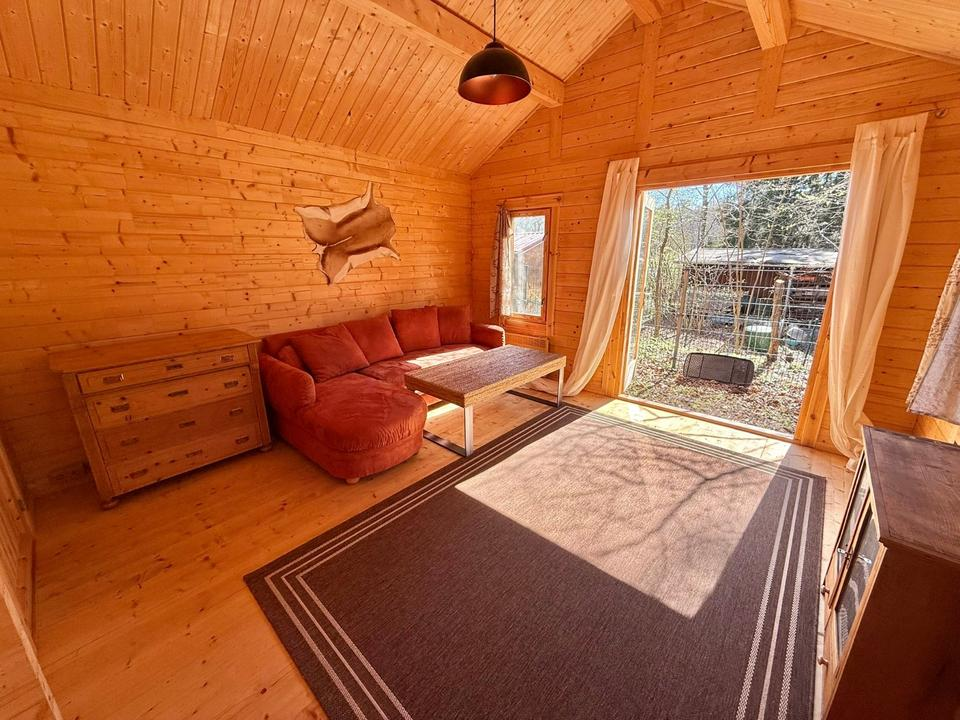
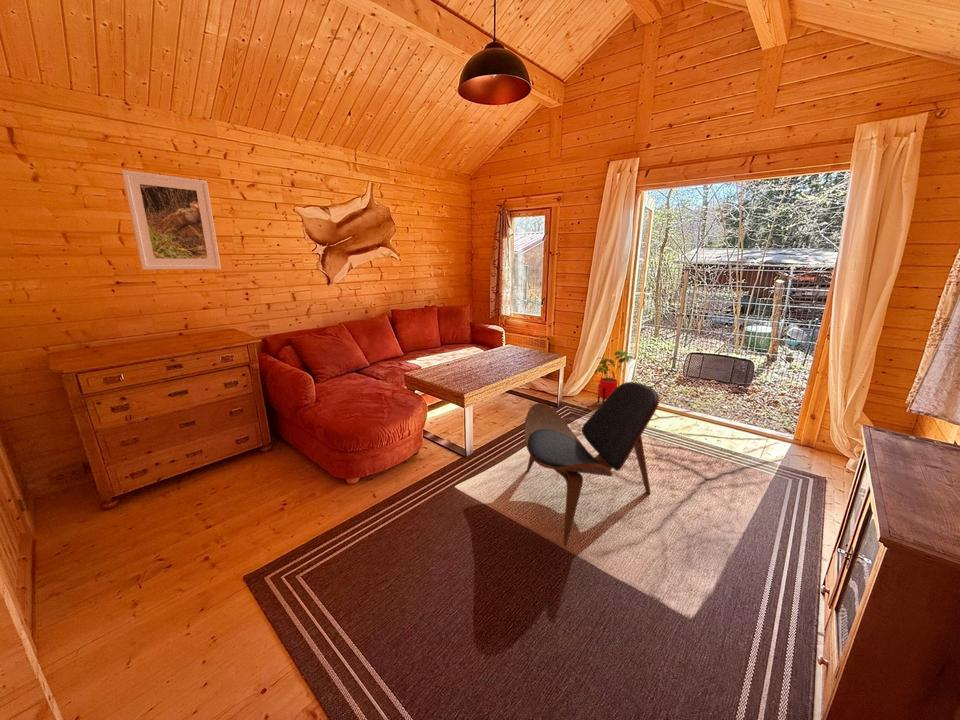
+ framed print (175, 223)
+ house plant (610, 378)
+ lounge chair (593, 446)
